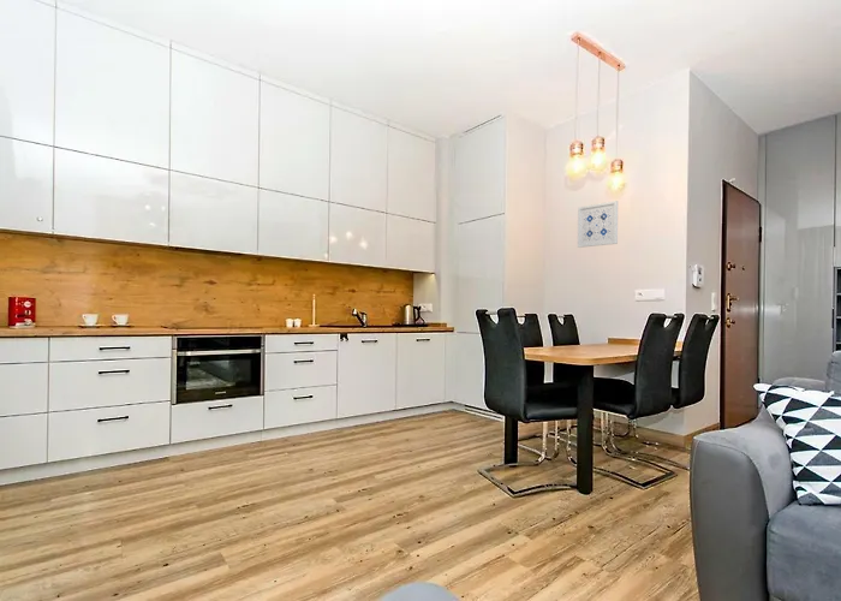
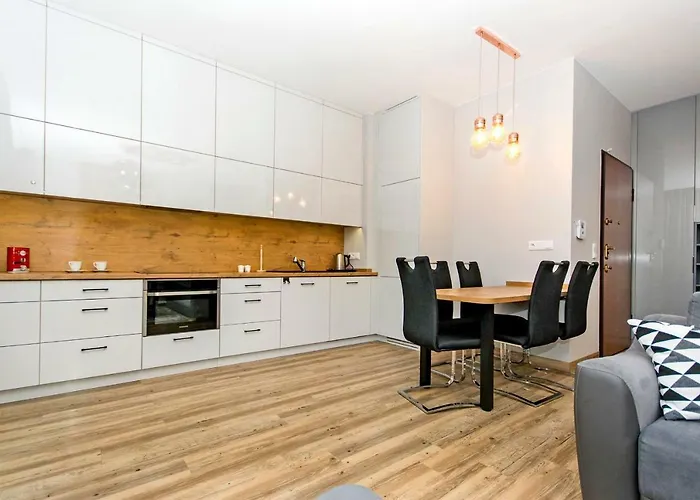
- wall art (596, 225)
